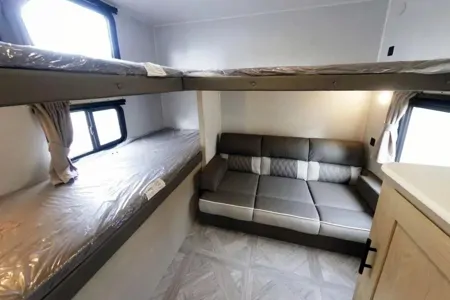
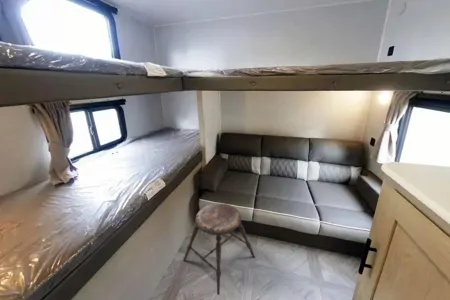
+ stool (218, 237)
